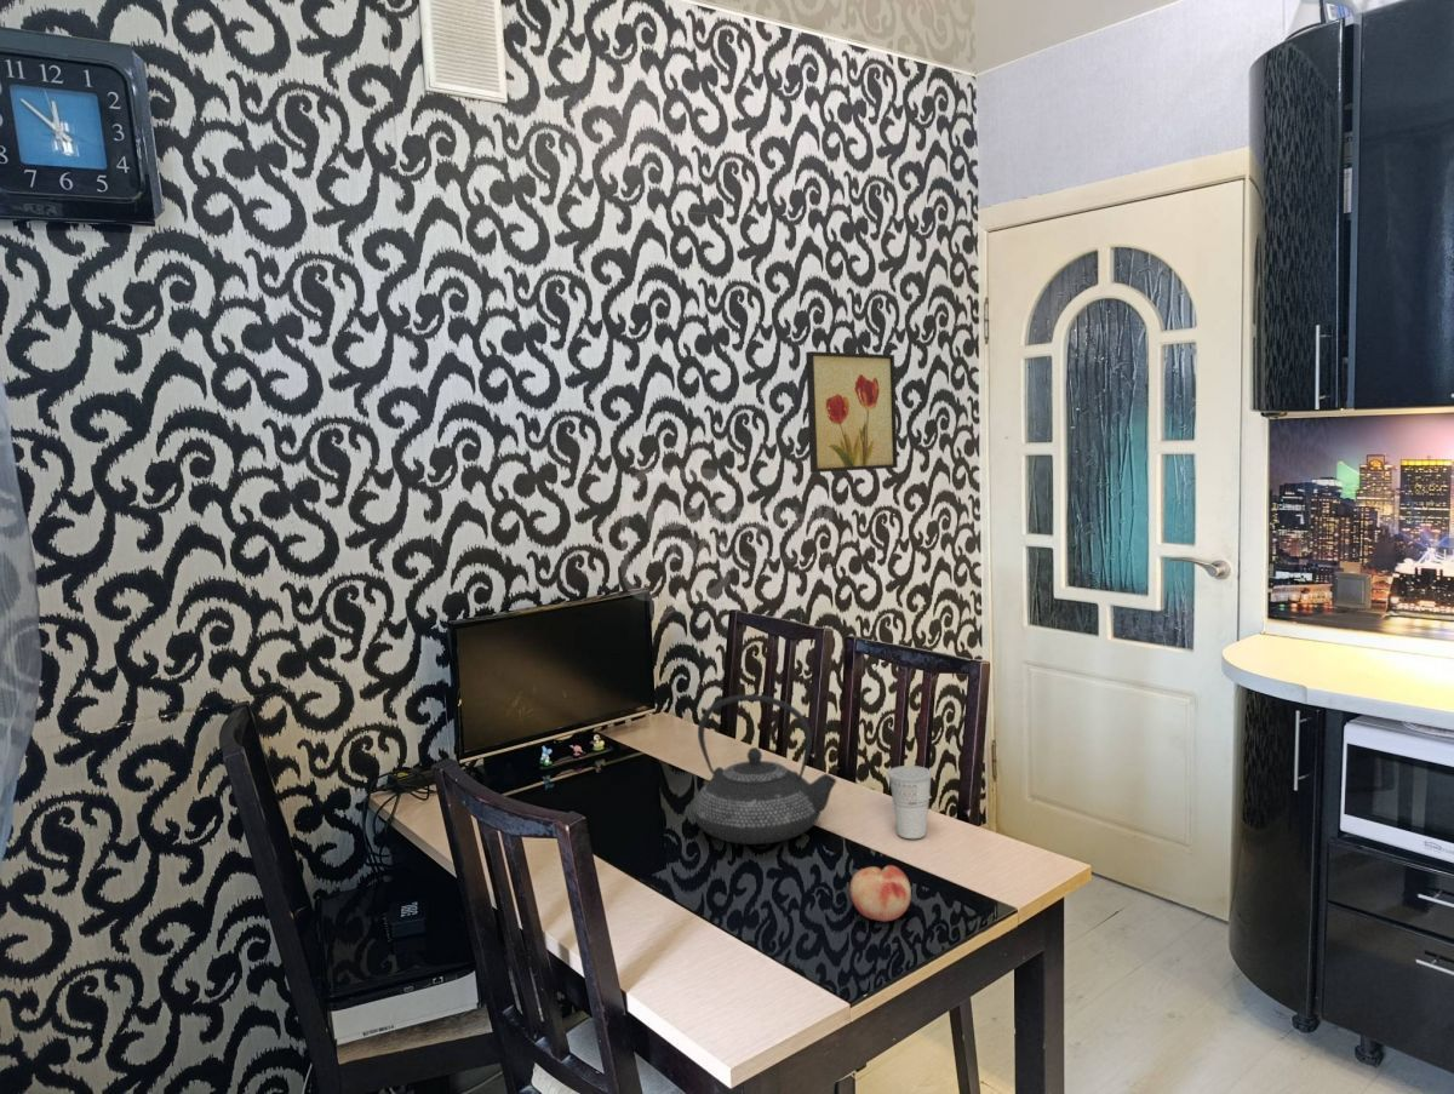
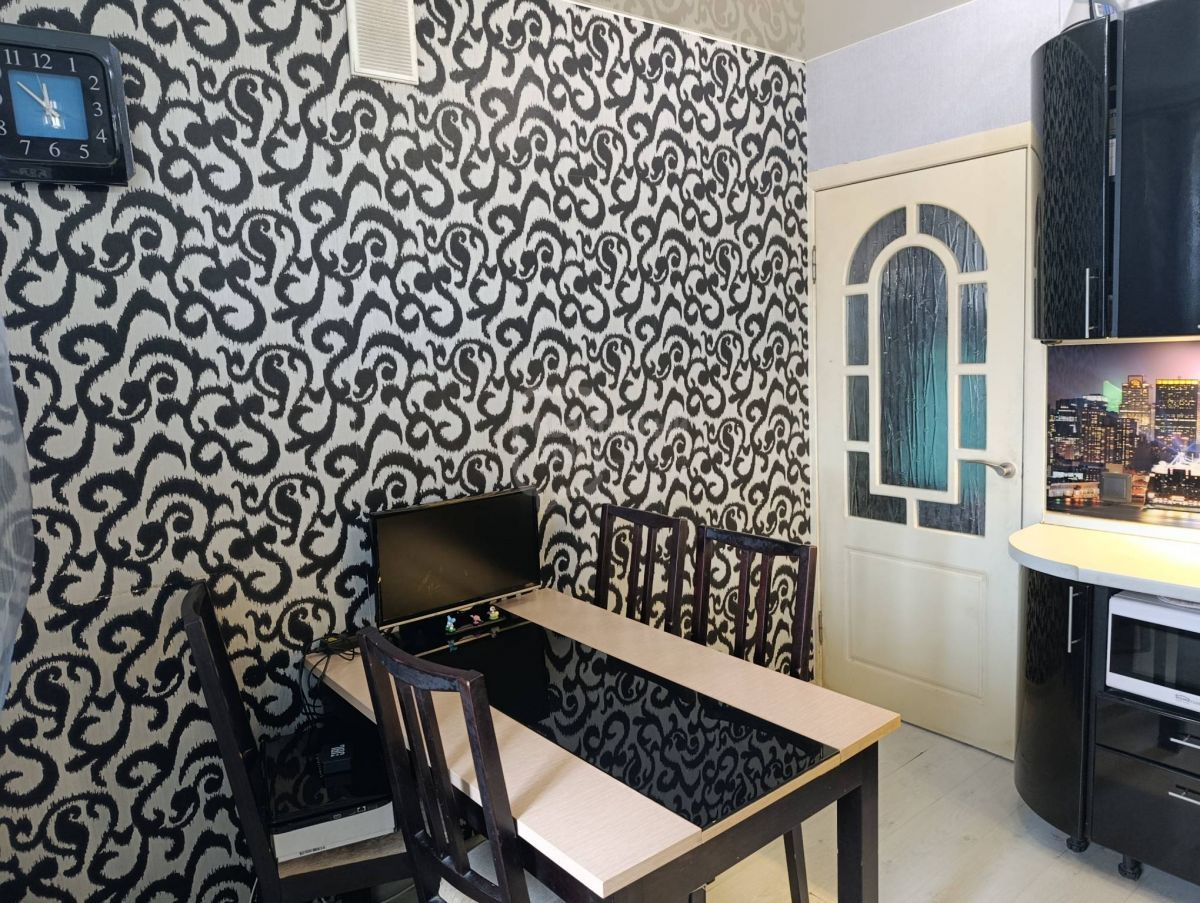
- teapot (763, 763)
- wall art (851, 412)
- cup (910, 802)
- fruit (880, 892)
